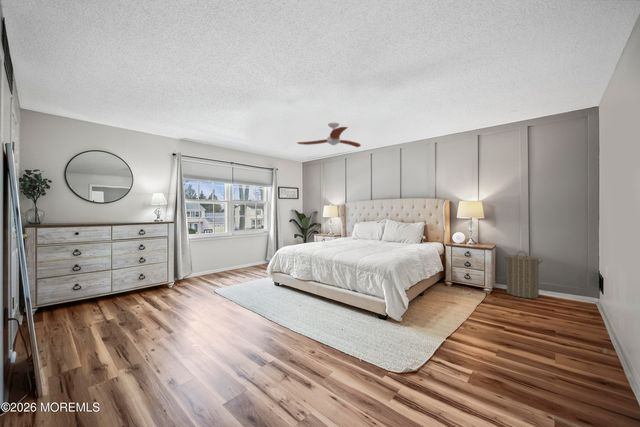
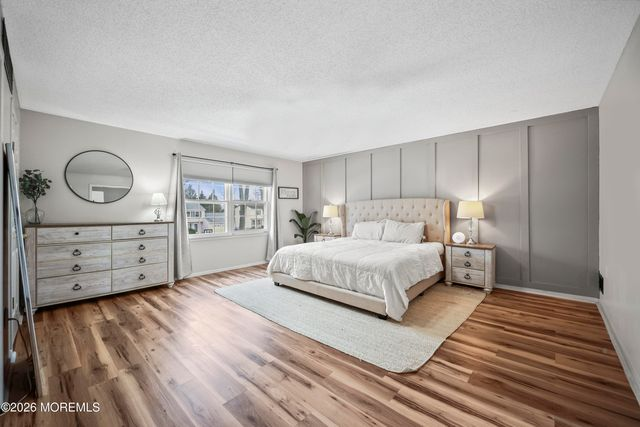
- ceiling fan (330, 133)
- laundry hamper (522, 272)
